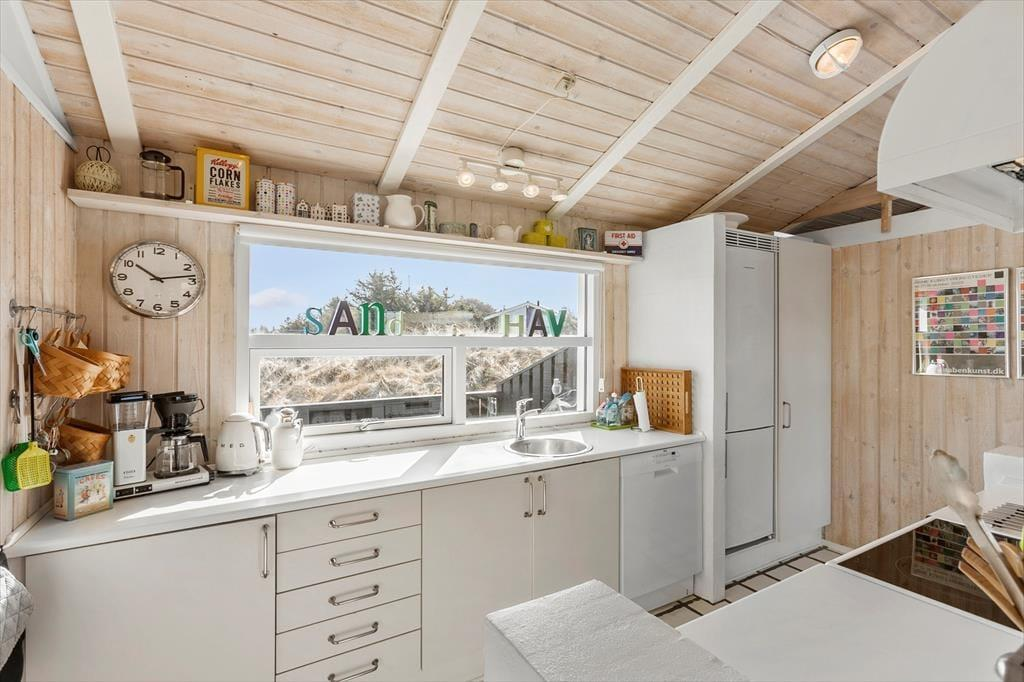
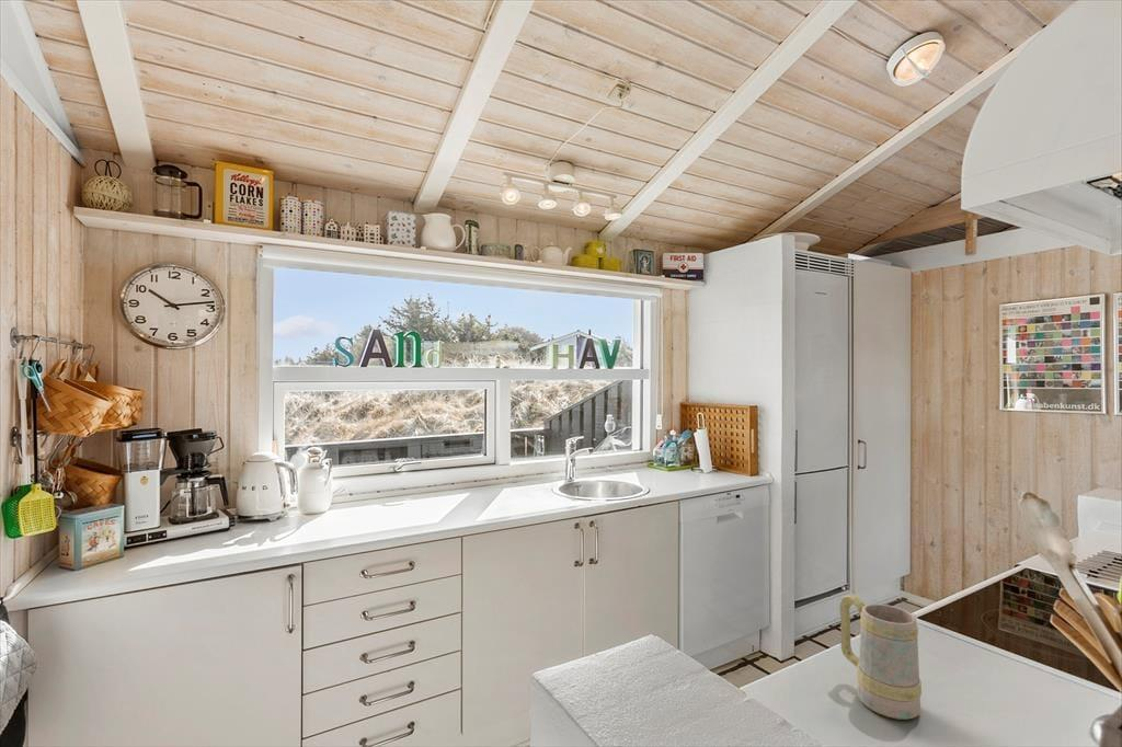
+ mug (877, 651)
